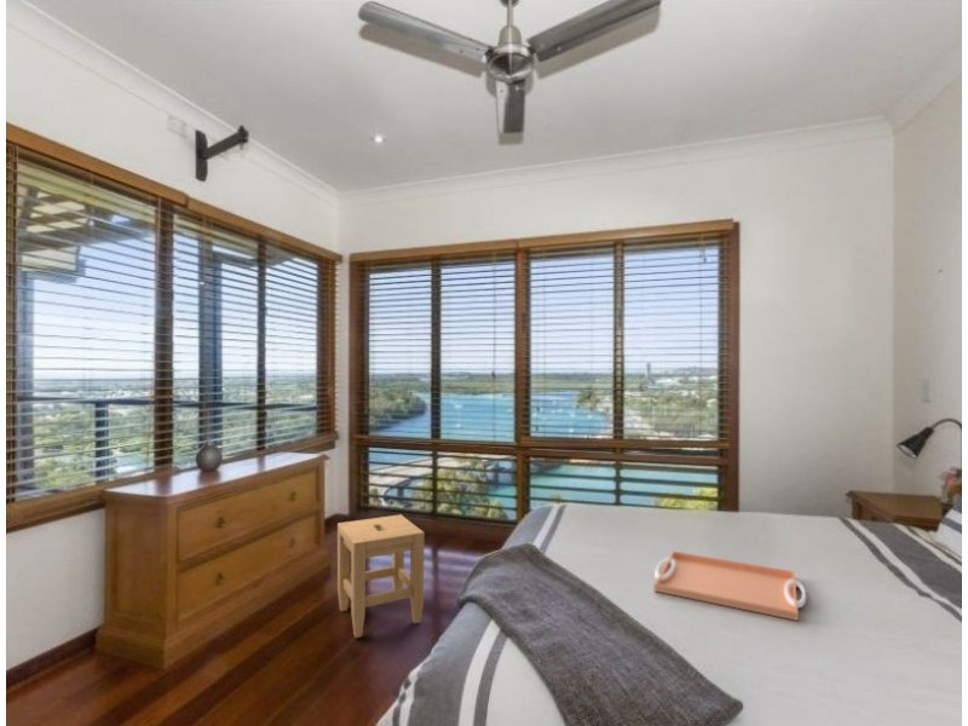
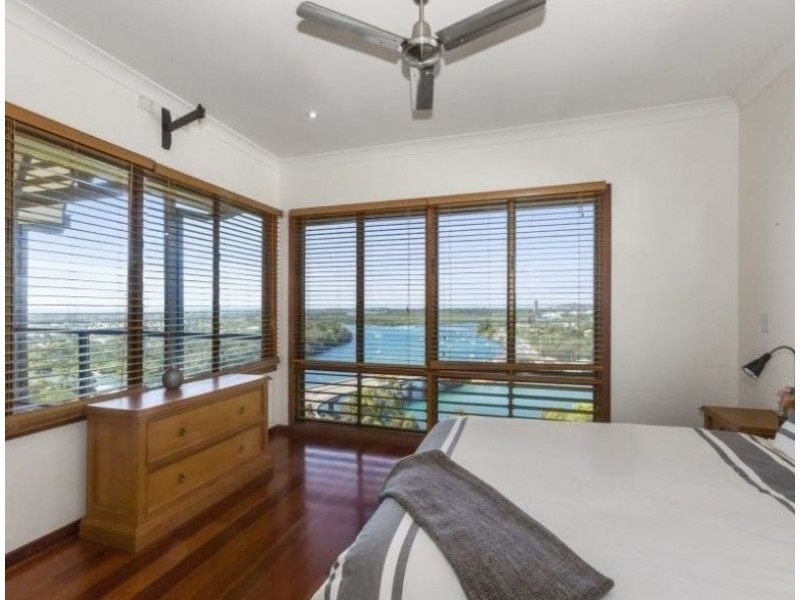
- serving tray (726, 581)
- stool (379, 571)
